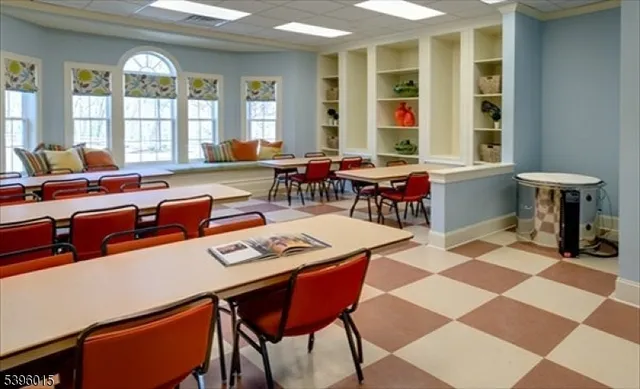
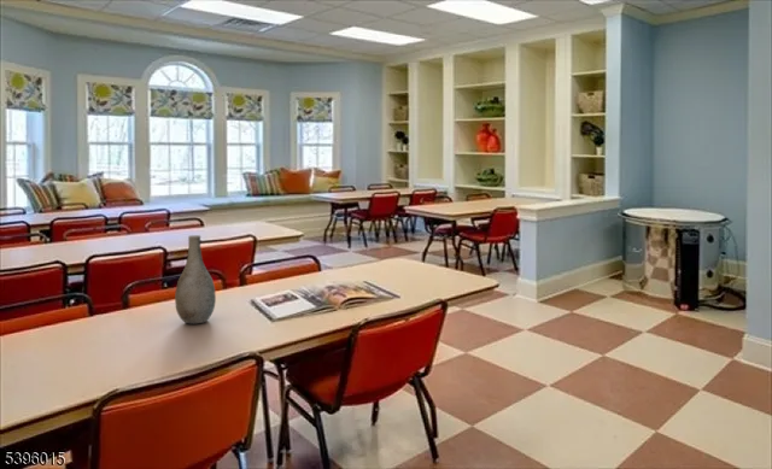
+ vase (194, 279)
